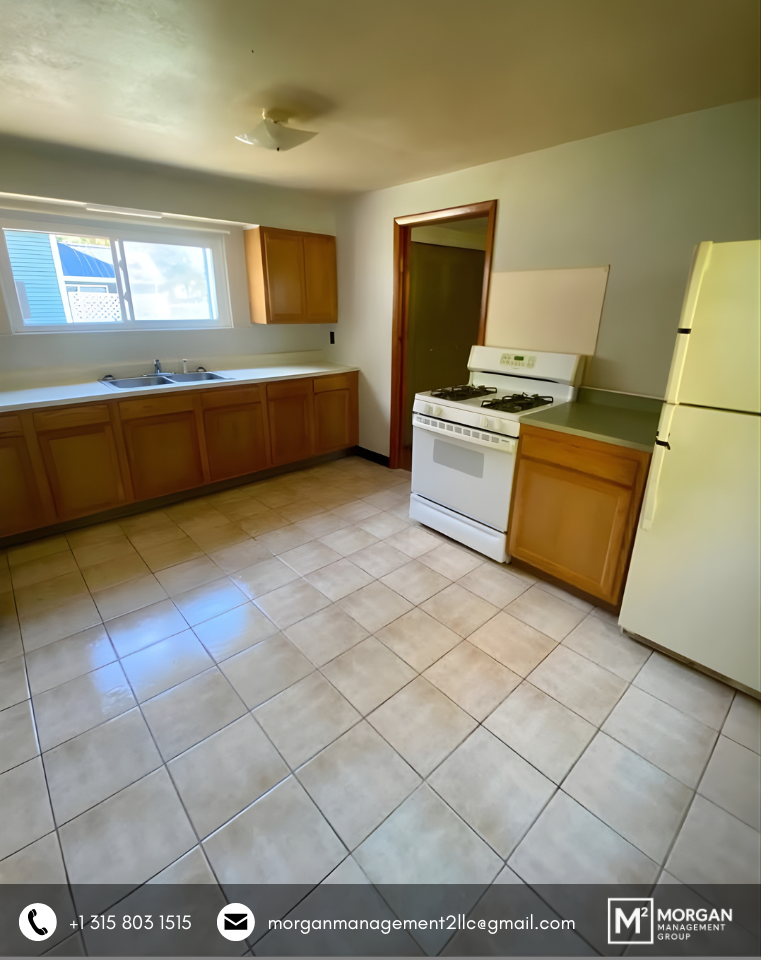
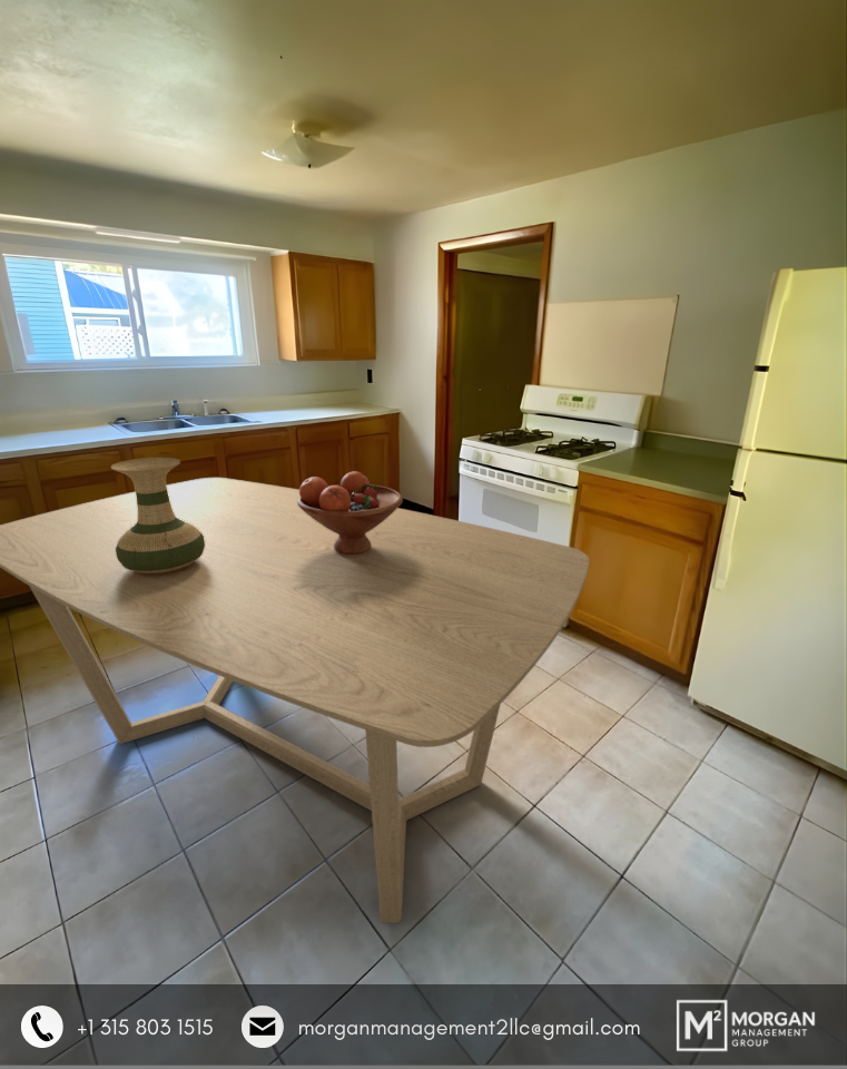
+ vase (156, 514)
+ fruit bowl (351, 512)
+ dining table (282, 660)
